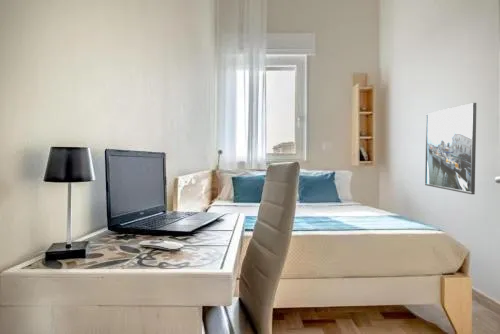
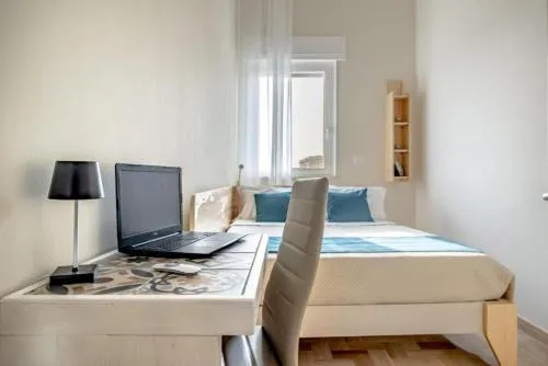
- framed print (447, 149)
